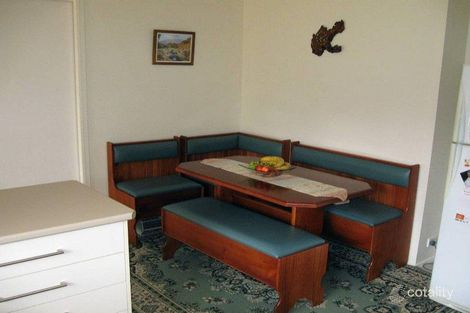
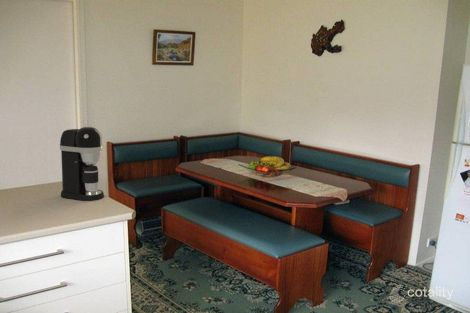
+ coffee maker (81, 161)
